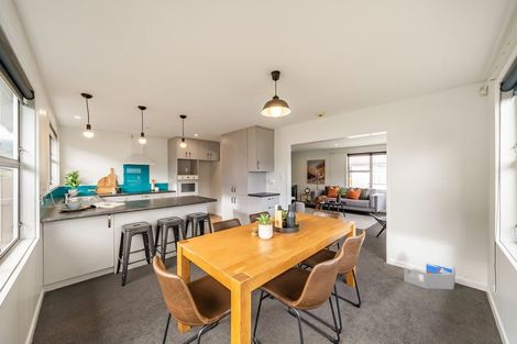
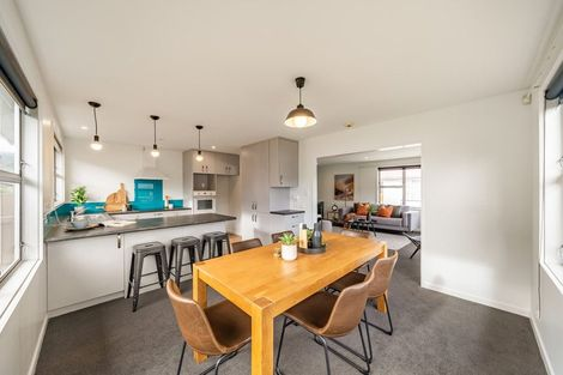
- storage bin (429, 274)
